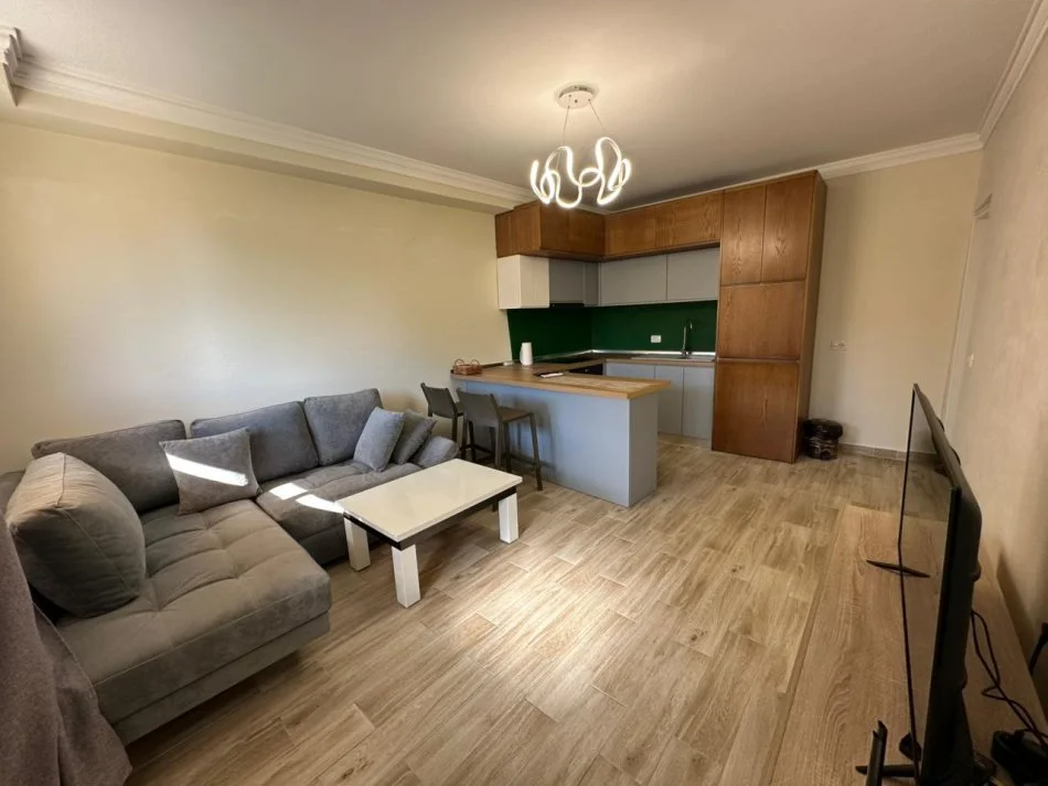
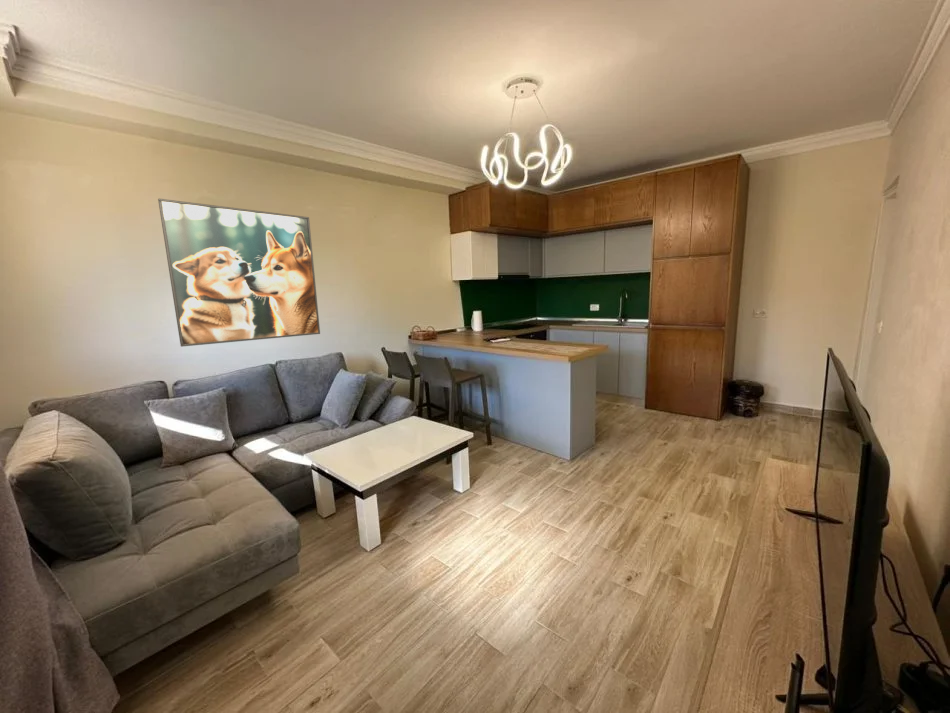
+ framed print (250, 276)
